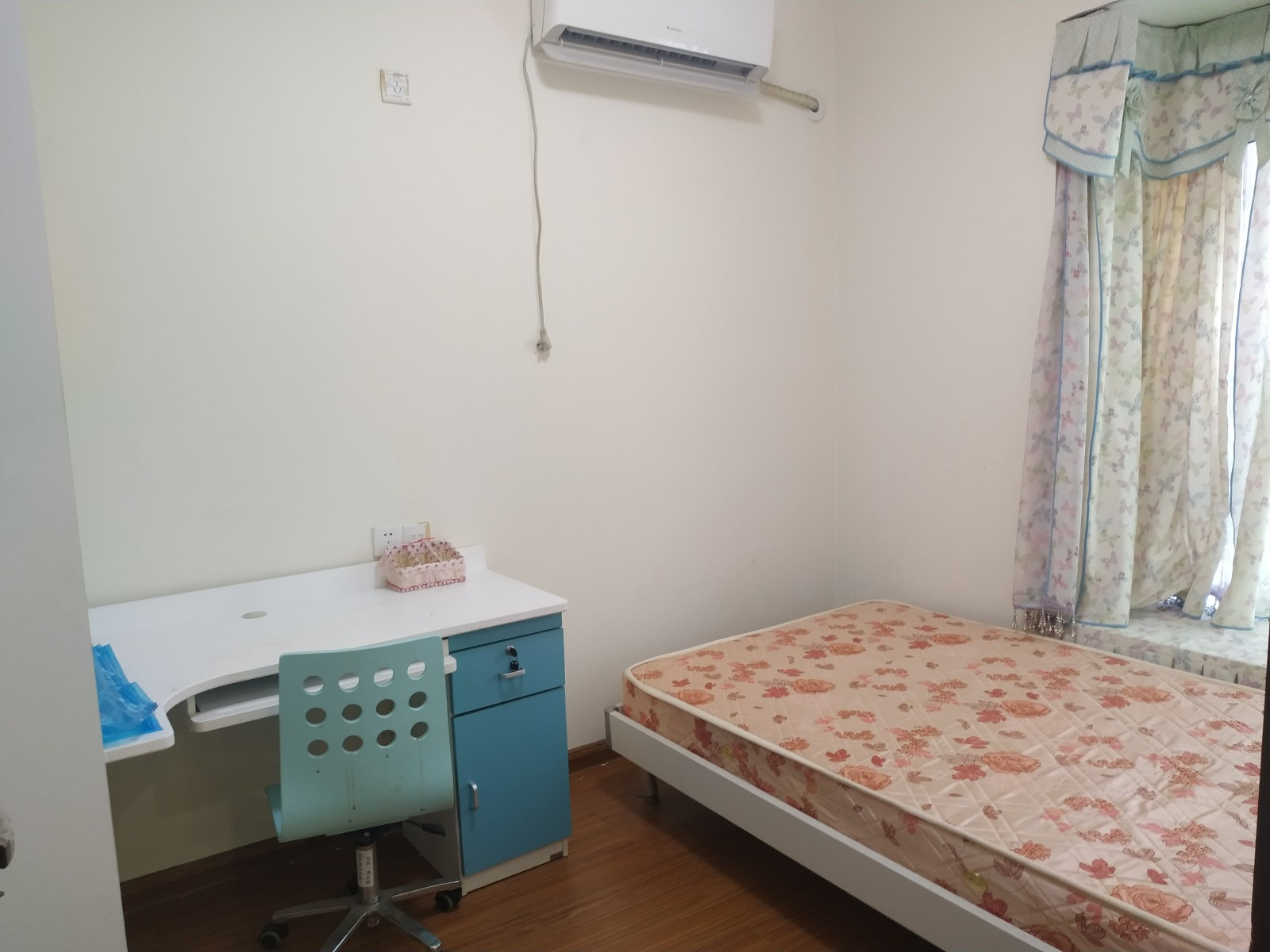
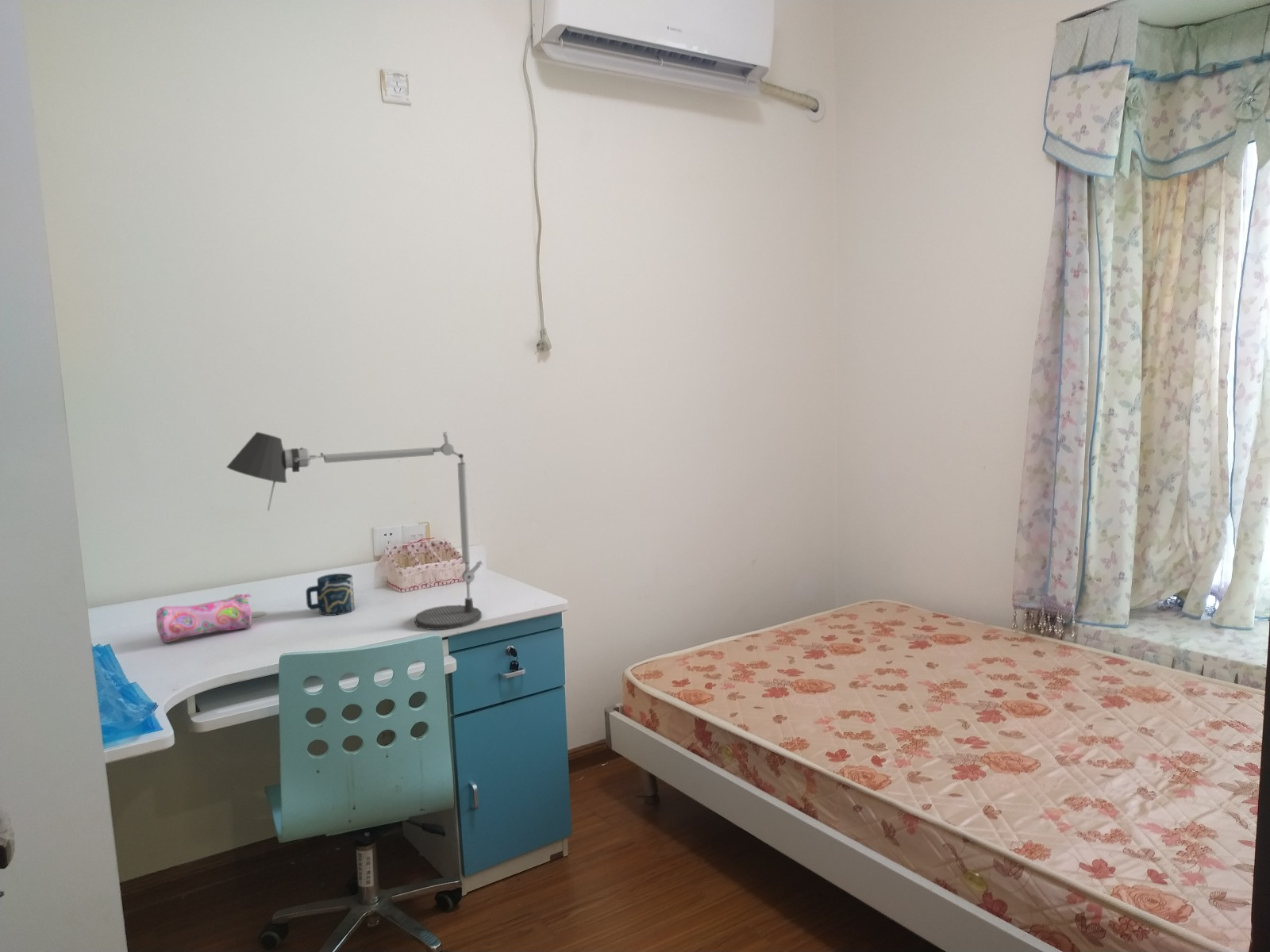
+ pencil case (206, 616)
+ desk lamp (359, 460)
+ cup (330, 595)
